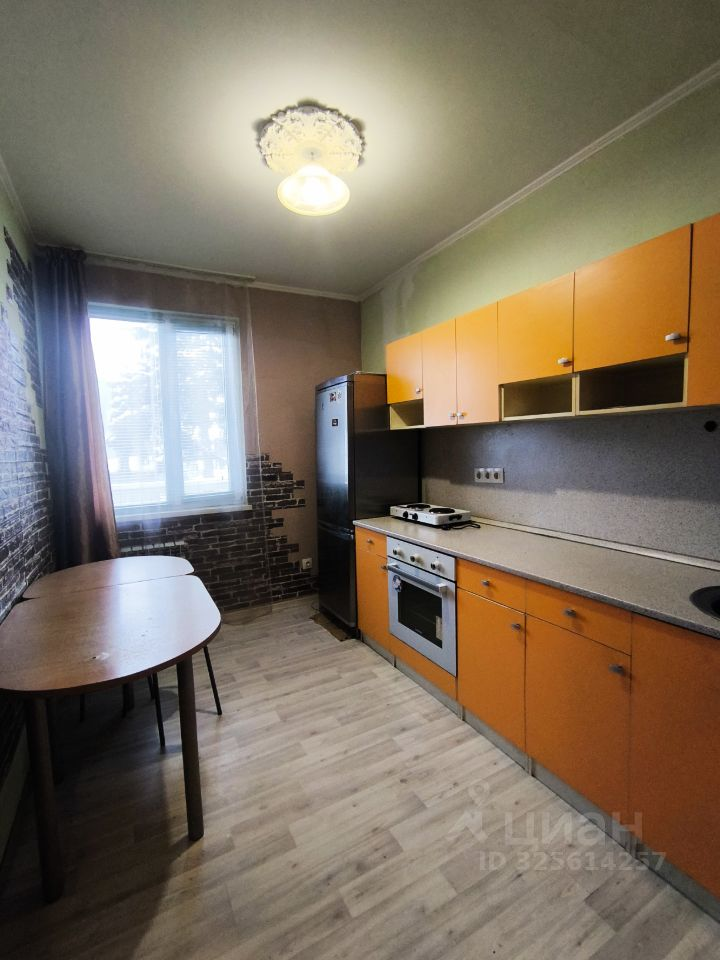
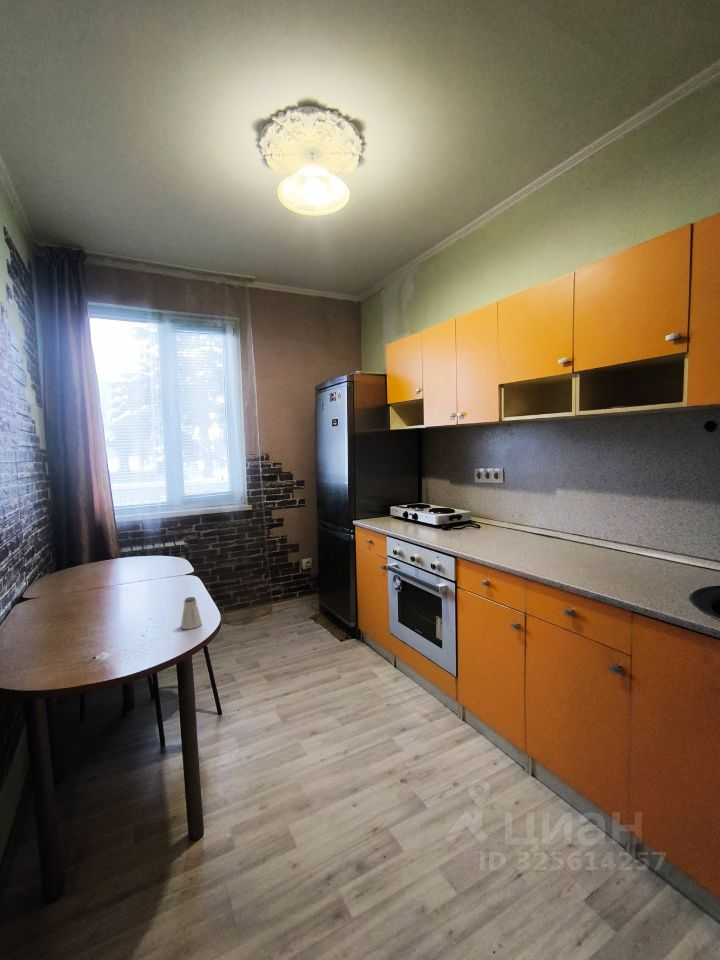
+ saltshaker (190, 611)
